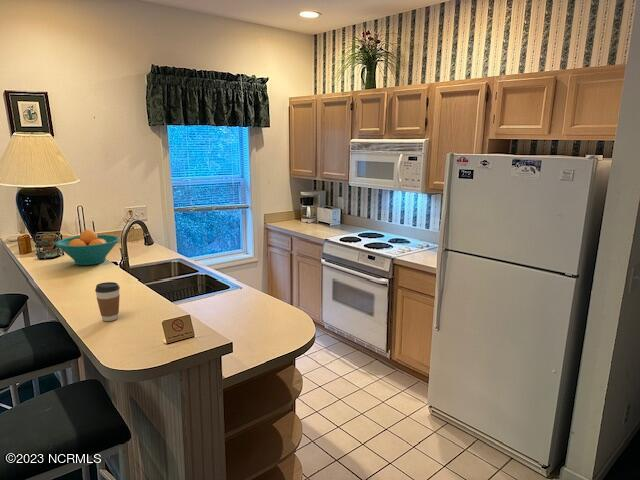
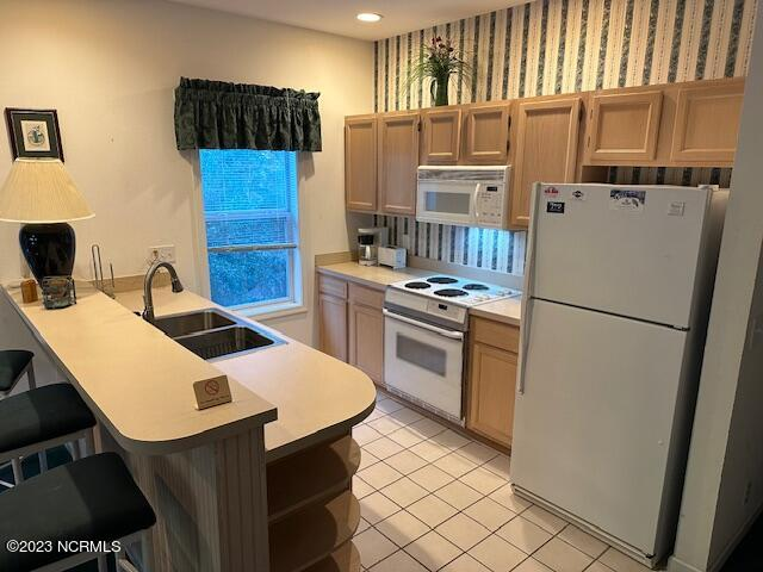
- coffee cup (108, 301)
- fruit bowl (88, 246)
